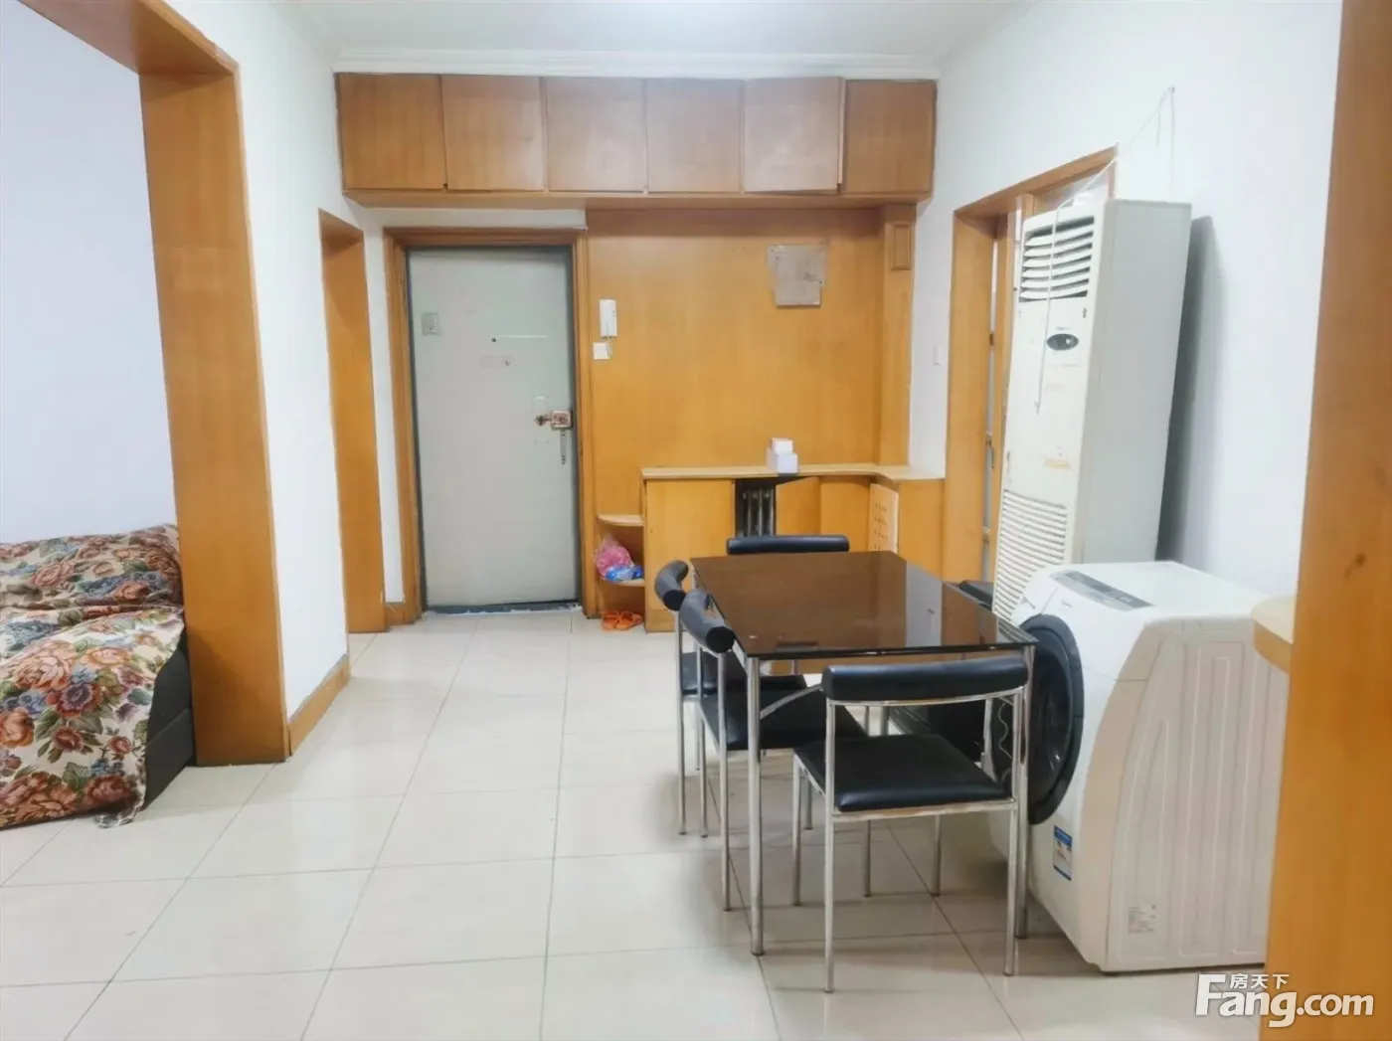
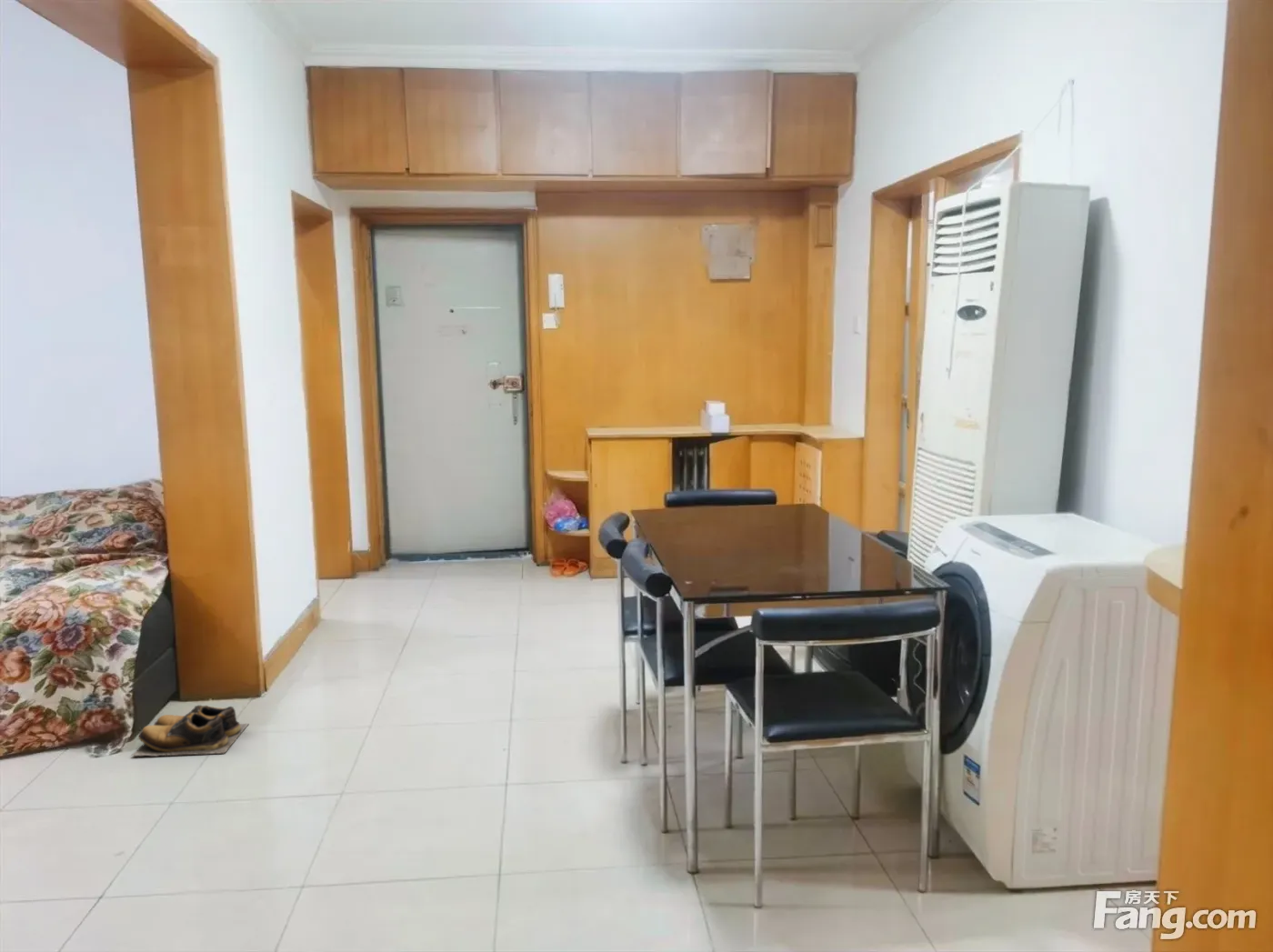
+ shoes (190, 725)
